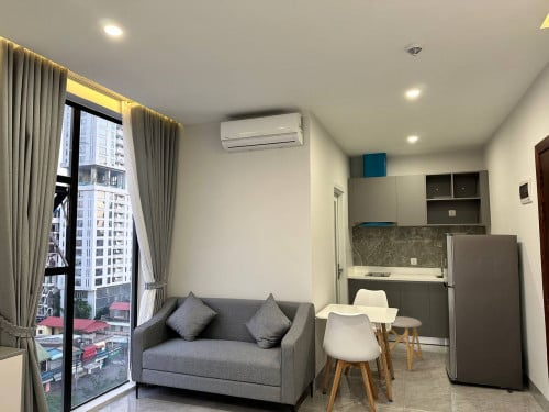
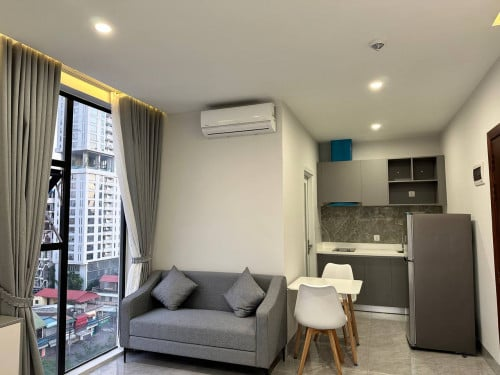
- stool (406, 341)
